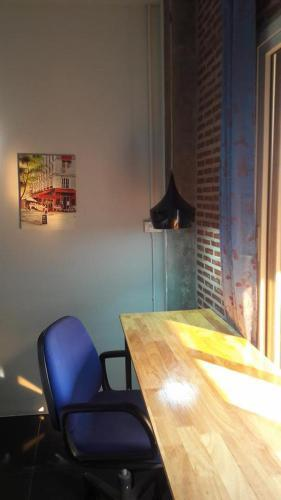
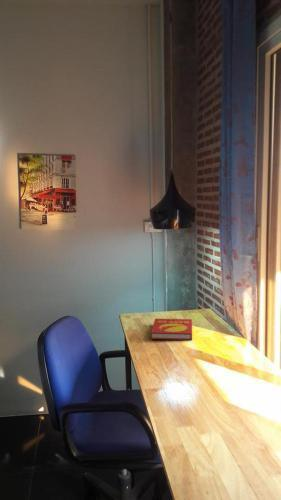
+ book (172, 328)
